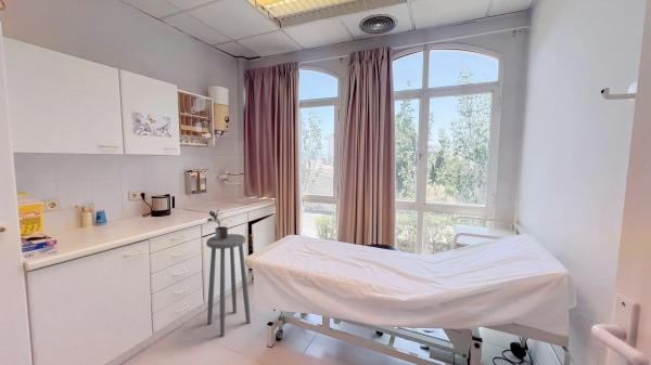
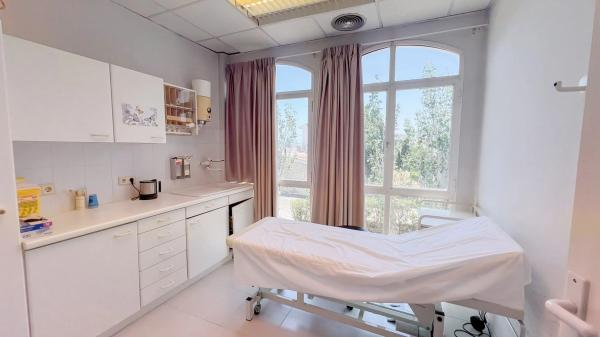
- stool (224, 281)
- potted plant (218, 223)
